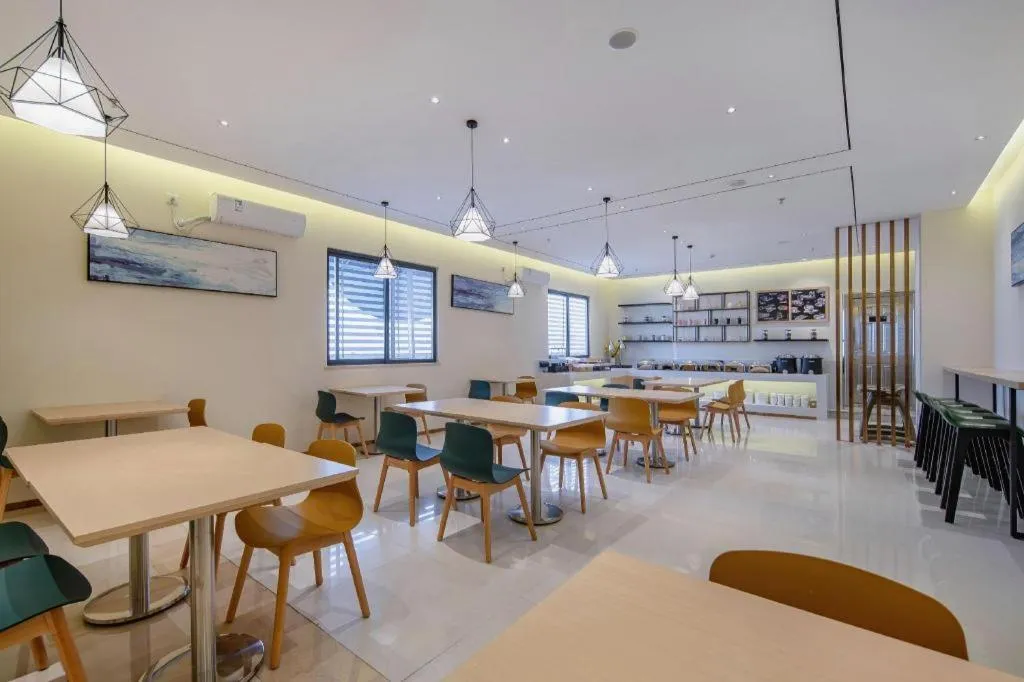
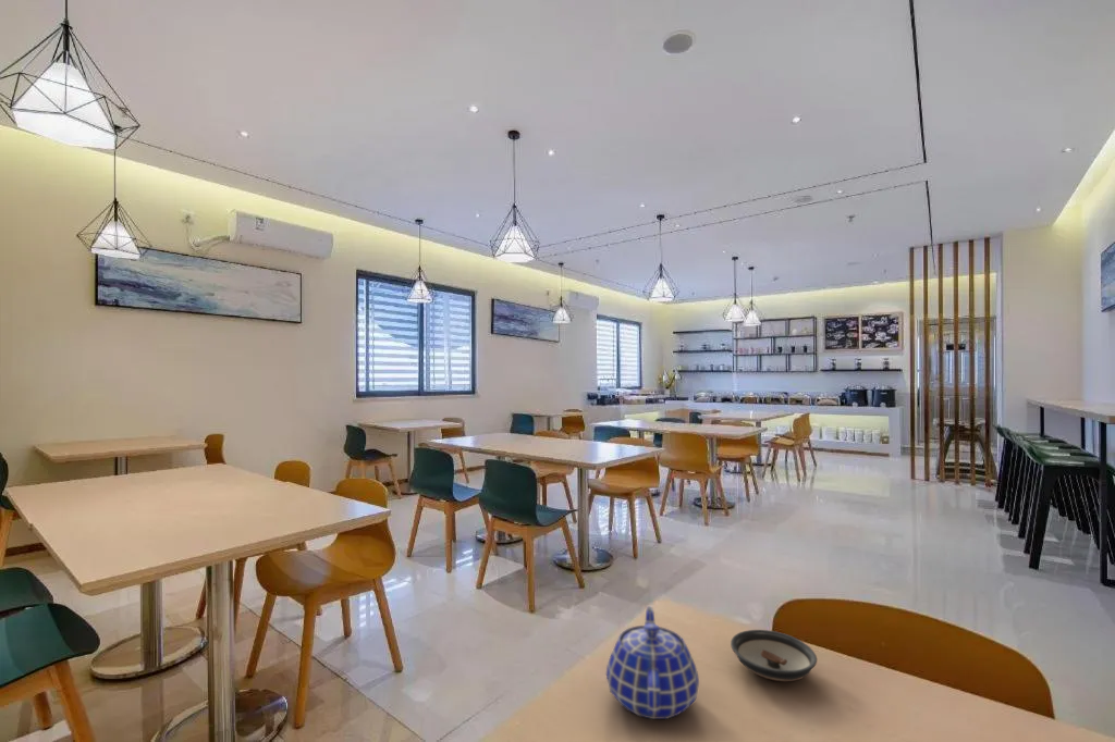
+ saucer (772, 658)
+ teapot (651, 659)
